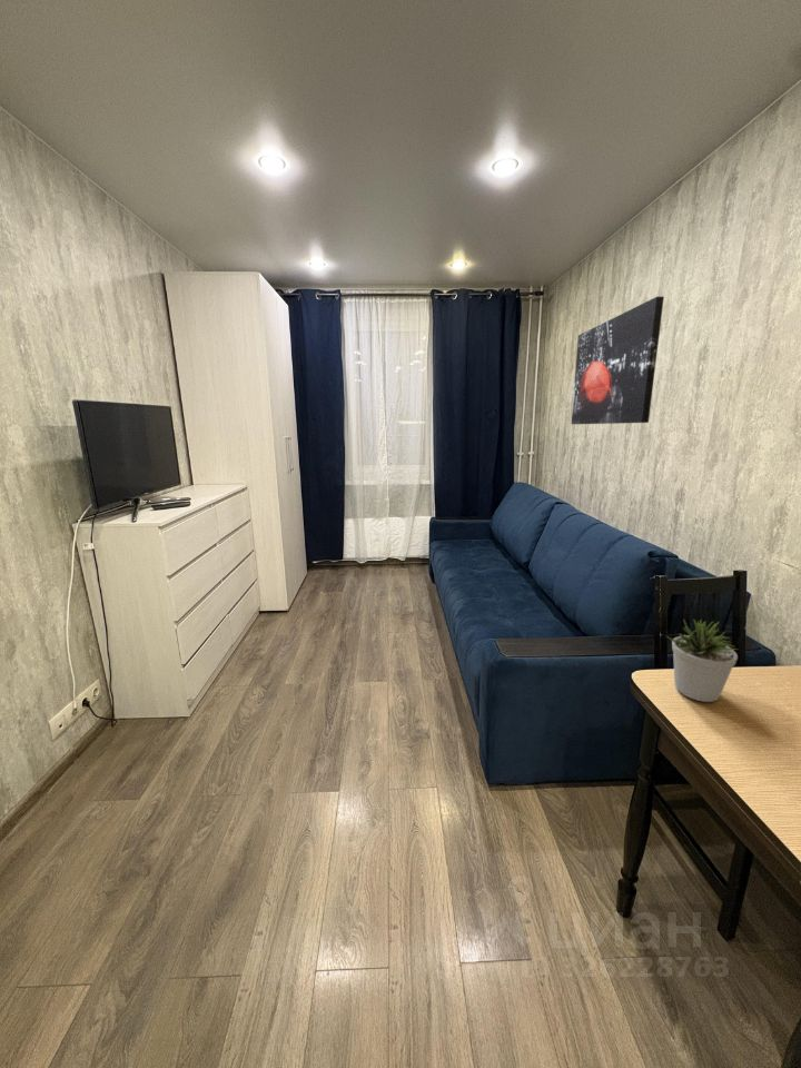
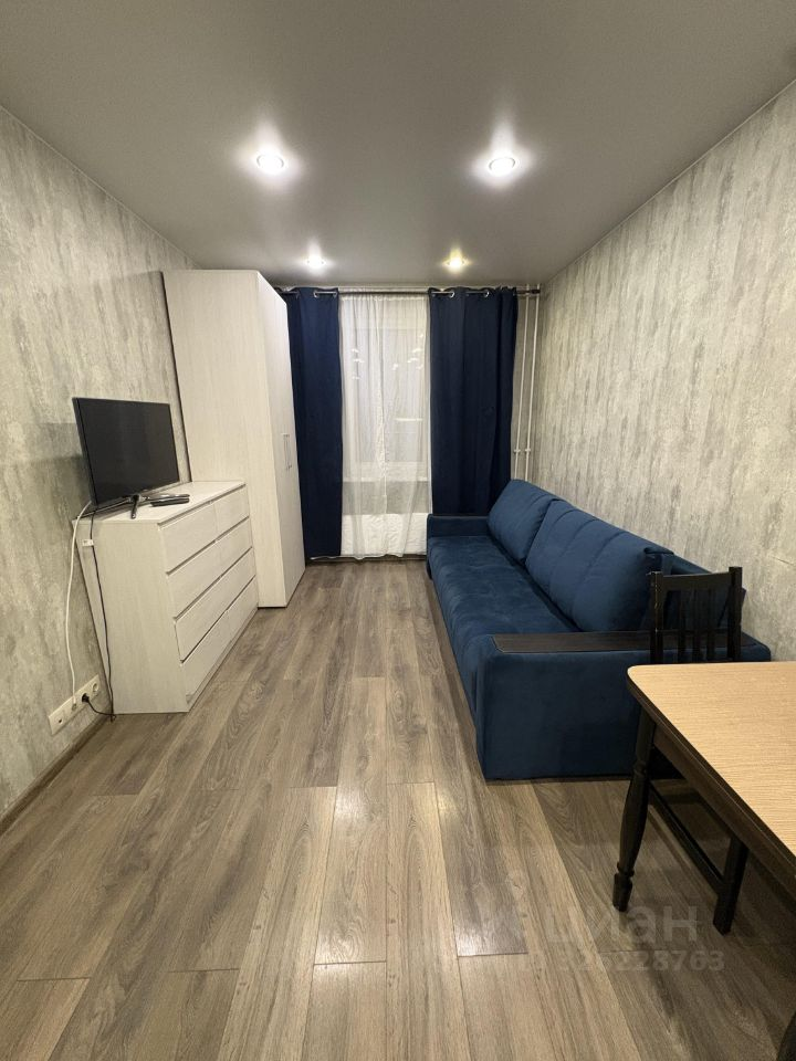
- potted plant (700, 654)
- wall art (607, 373)
